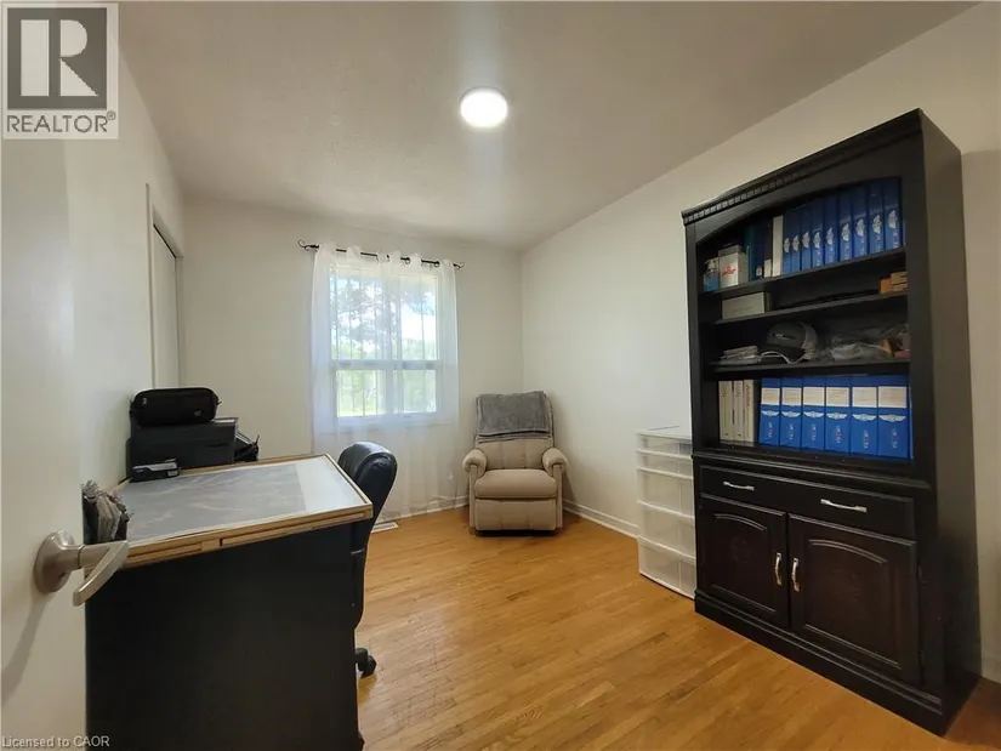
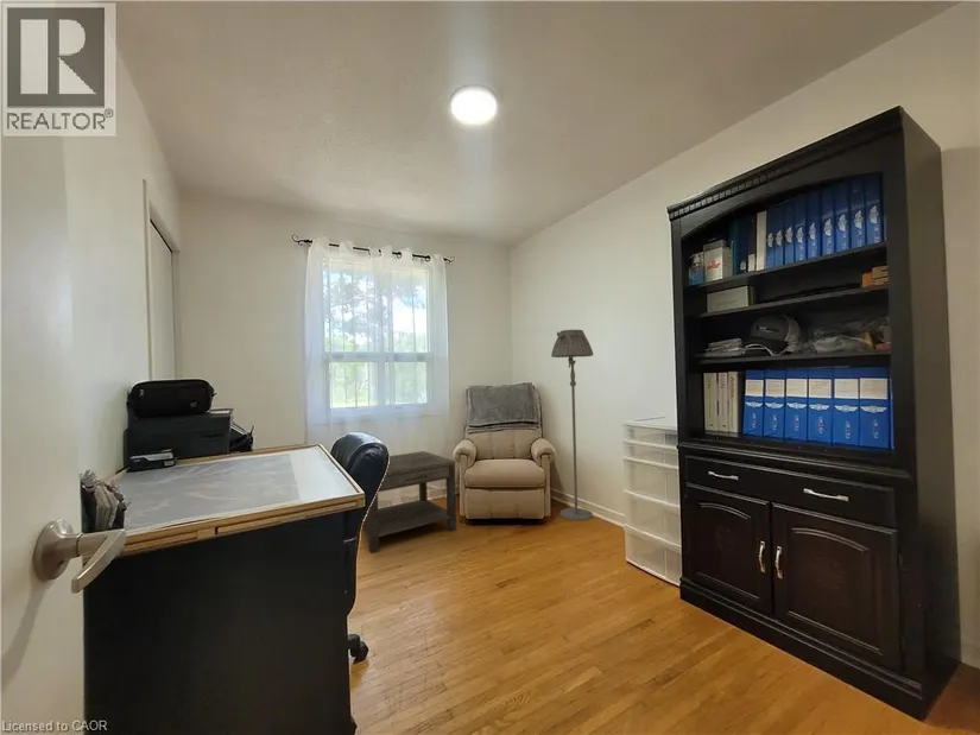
+ side table (405, 502)
+ floor lamp (574, 422)
